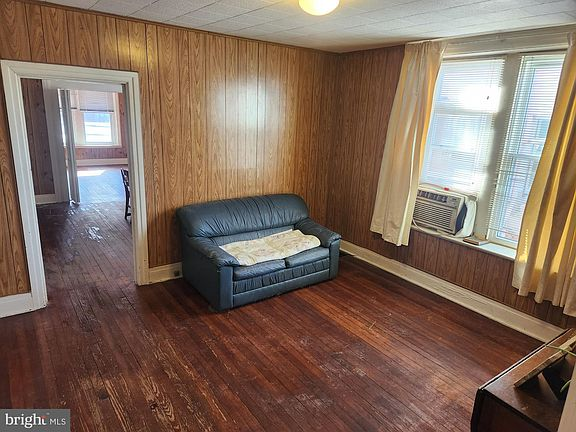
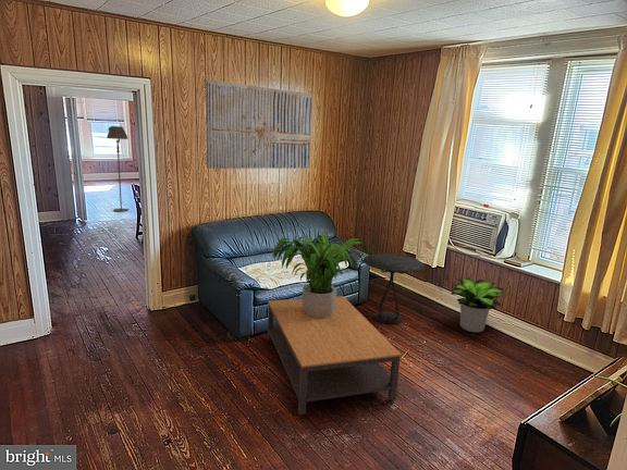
+ potted plant (478, 308)
+ side table (388, 289)
+ potted plant (323, 275)
+ coffee table (324, 345)
+ wall art (262, 128)
+ floor lamp (119, 169)
